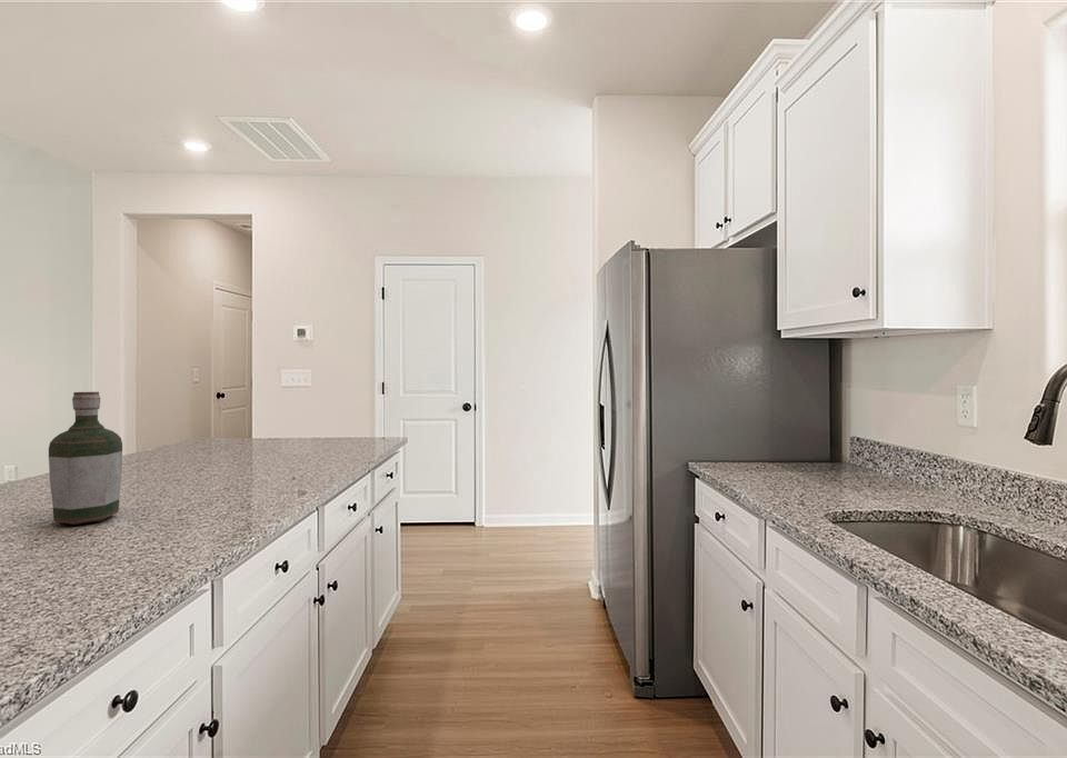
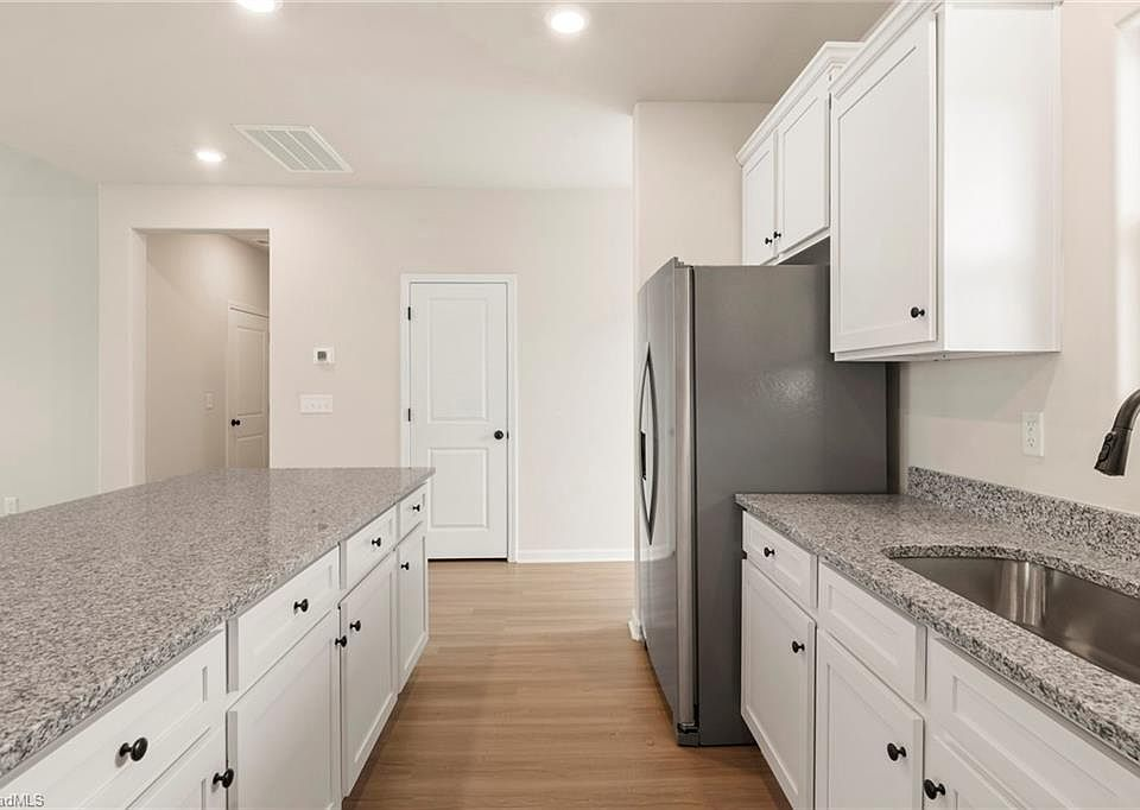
- bottle (87, 455)
